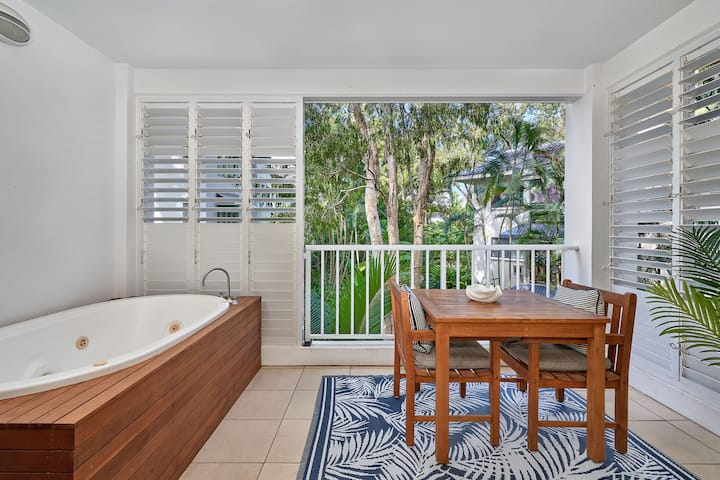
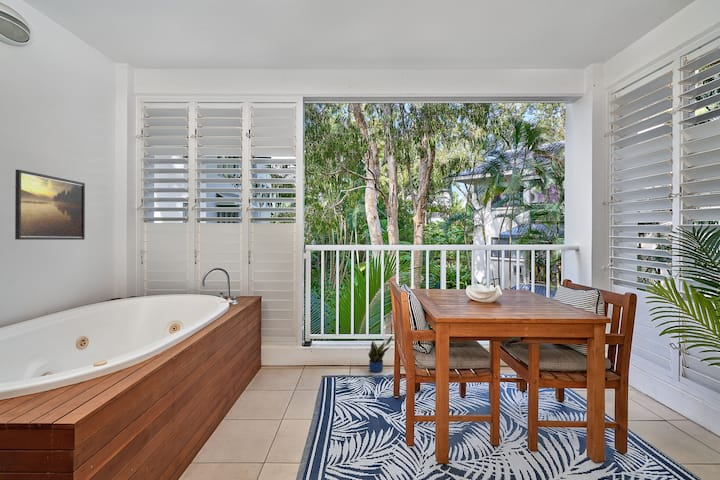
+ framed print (53, 208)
+ potted plant (380, 351)
